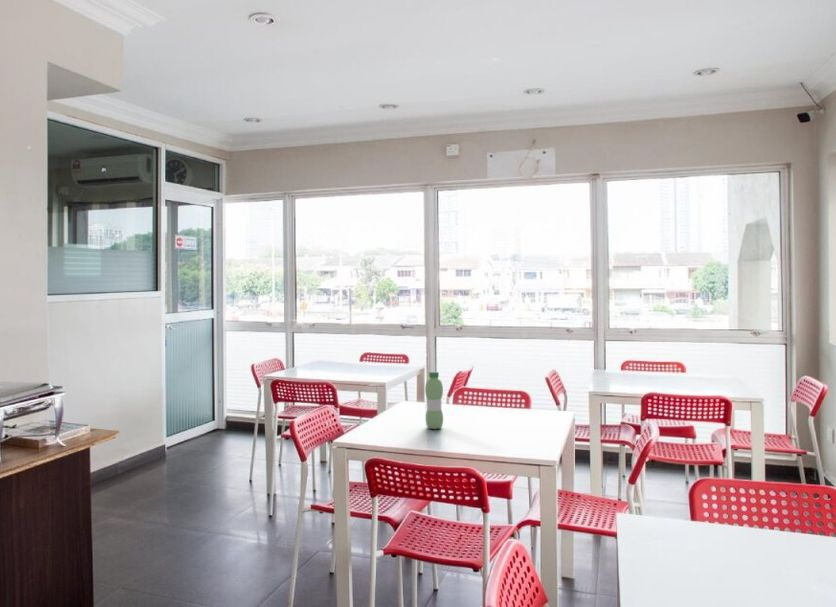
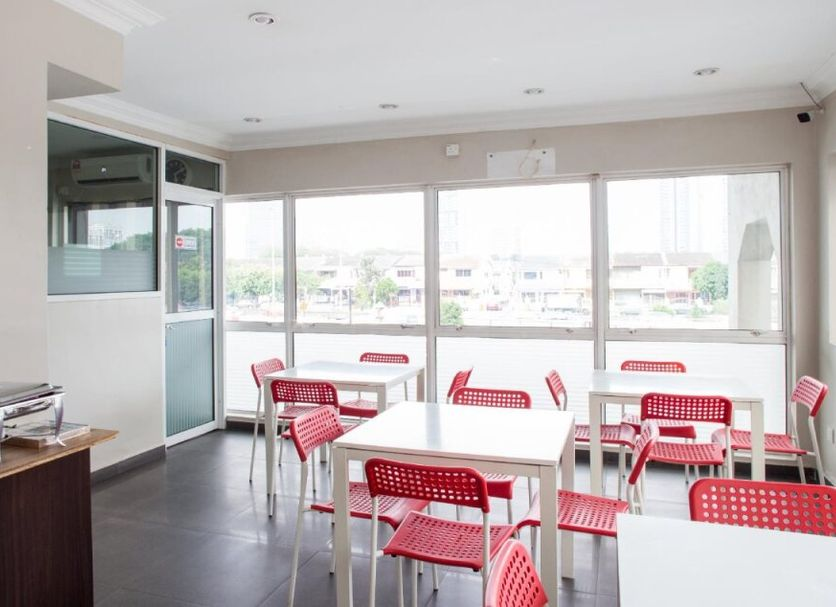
- water bottle (434, 400)
